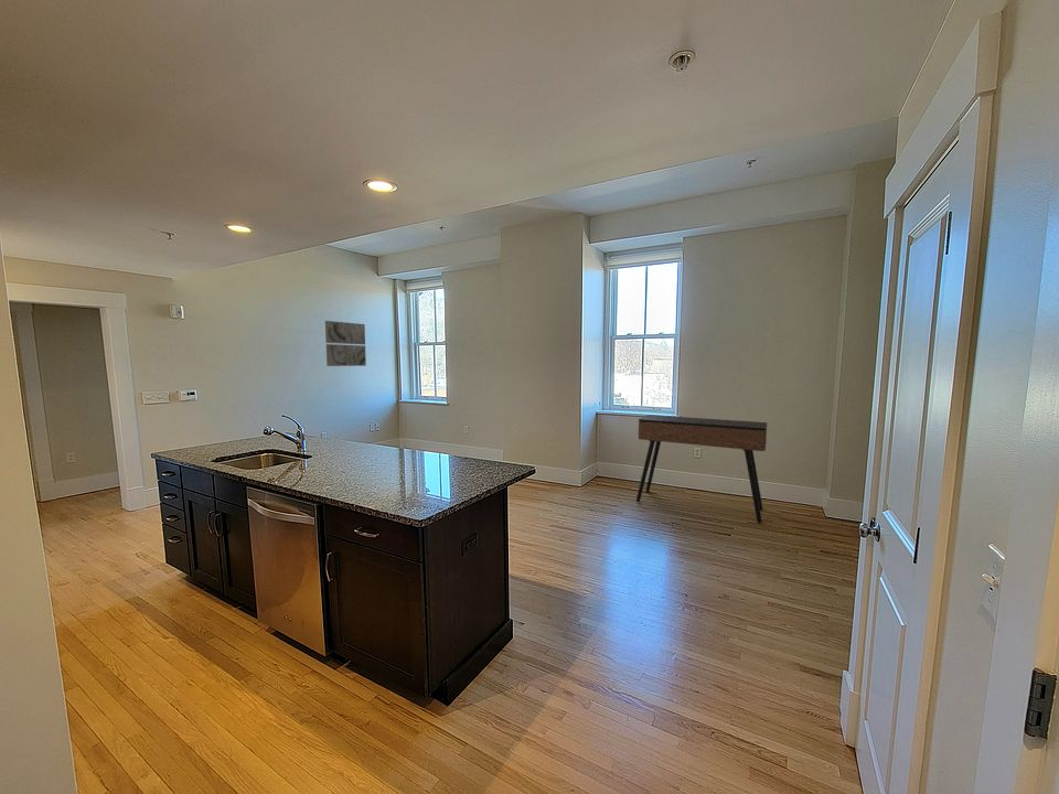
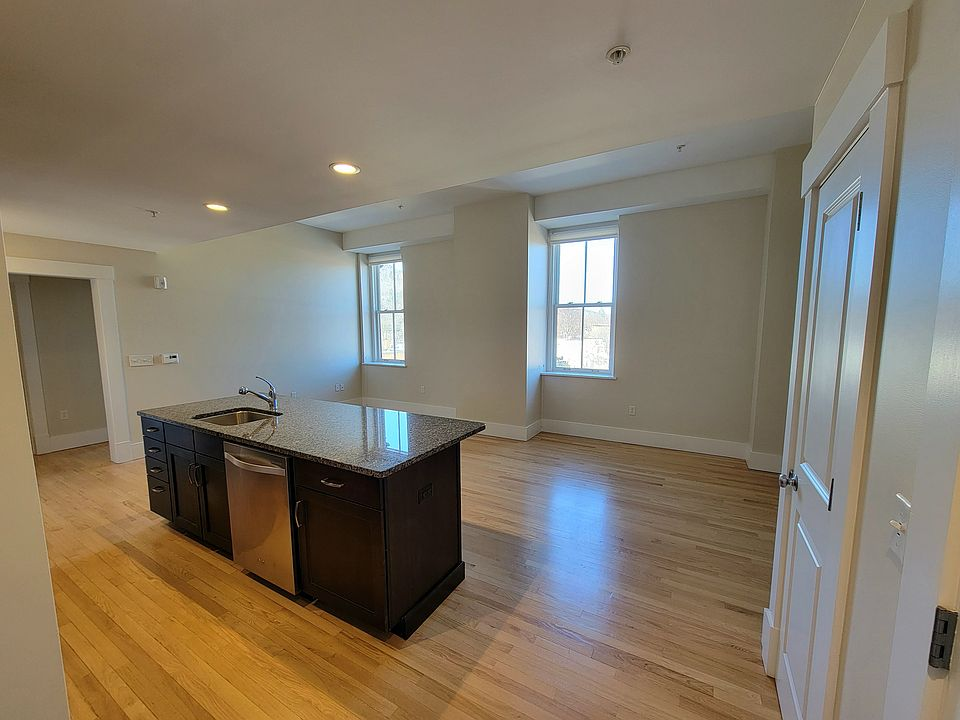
- console table (698, 444)
- wall art (346, 343)
